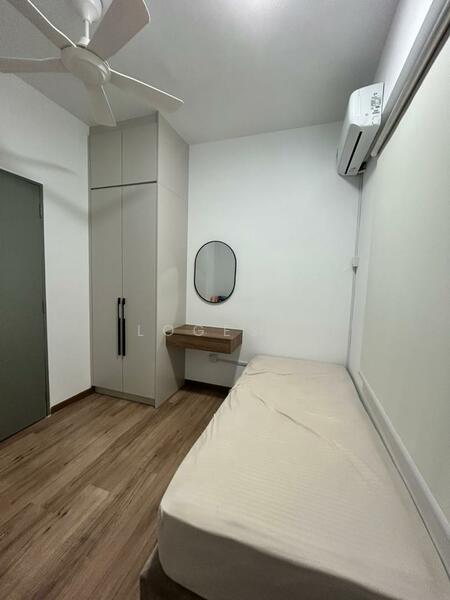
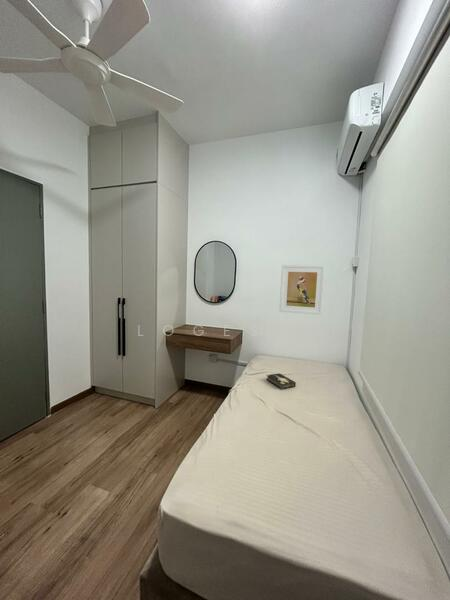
+ hardback book (280, 380)
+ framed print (301, 289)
